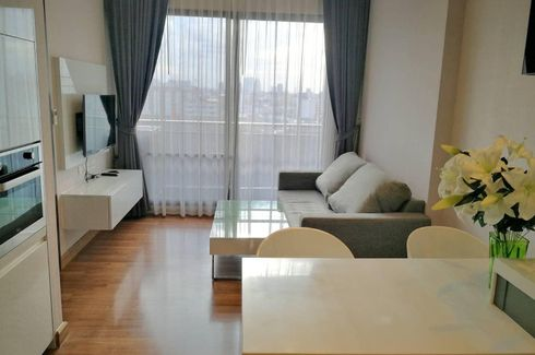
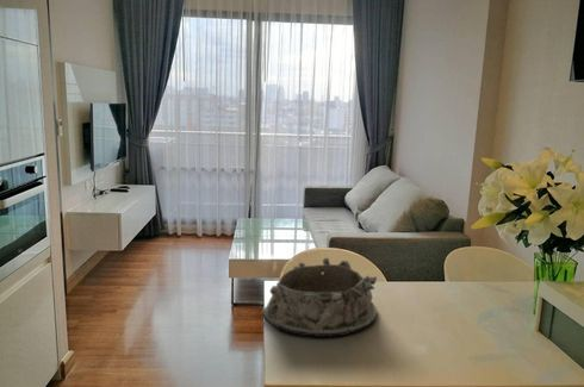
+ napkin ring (323, 293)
